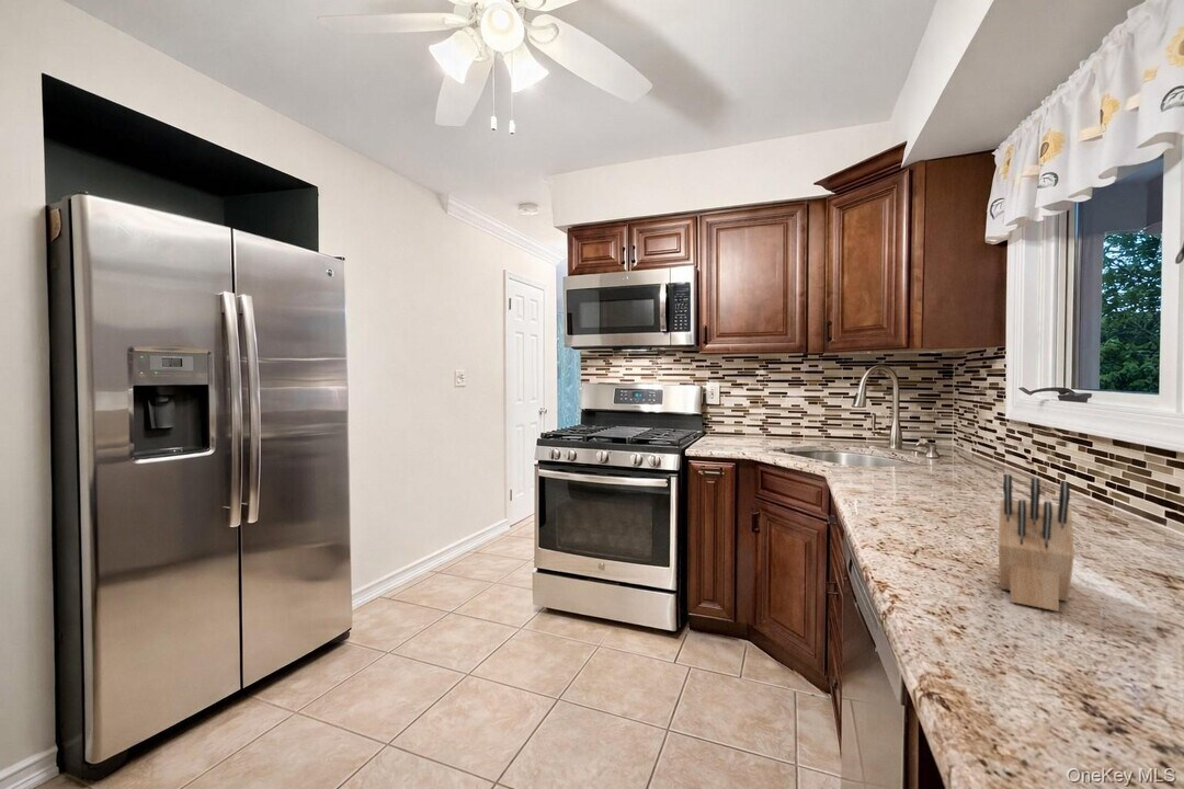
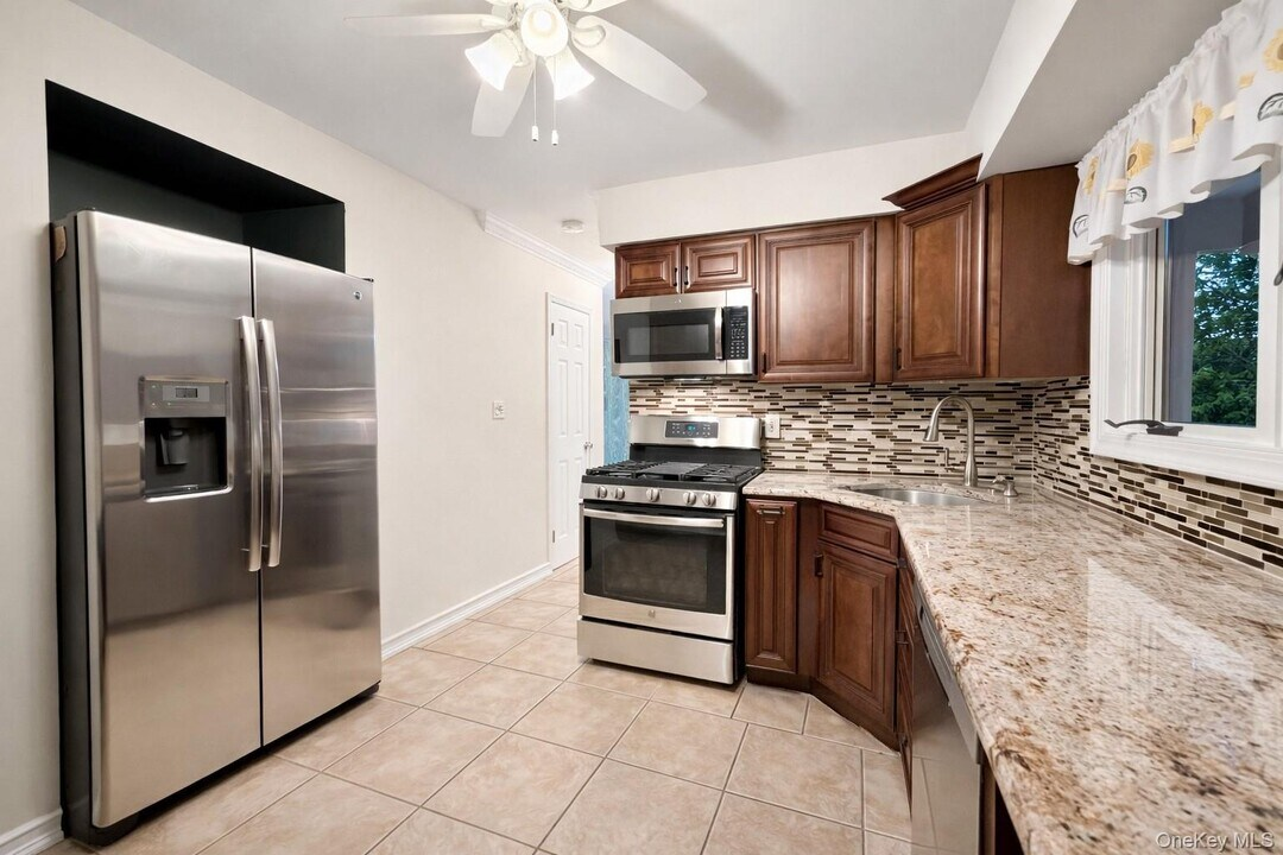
- knife block (1033, 531)
